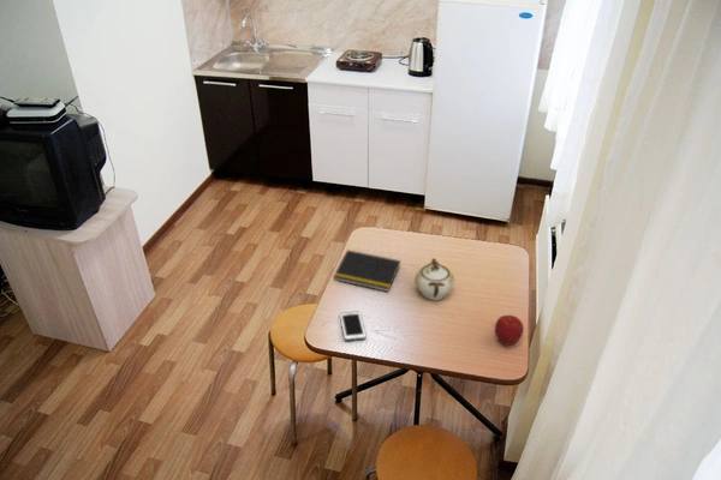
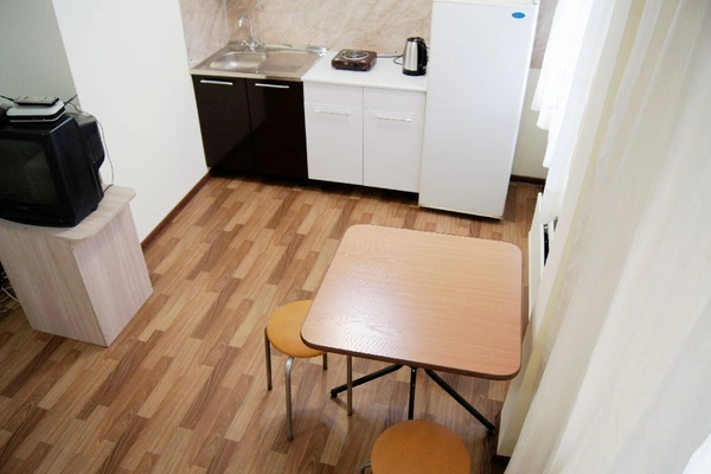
- apple (508, 330)
- cell phone (352, 325)
- sugar bowl (434, 277)
- notepad (367, 270)
